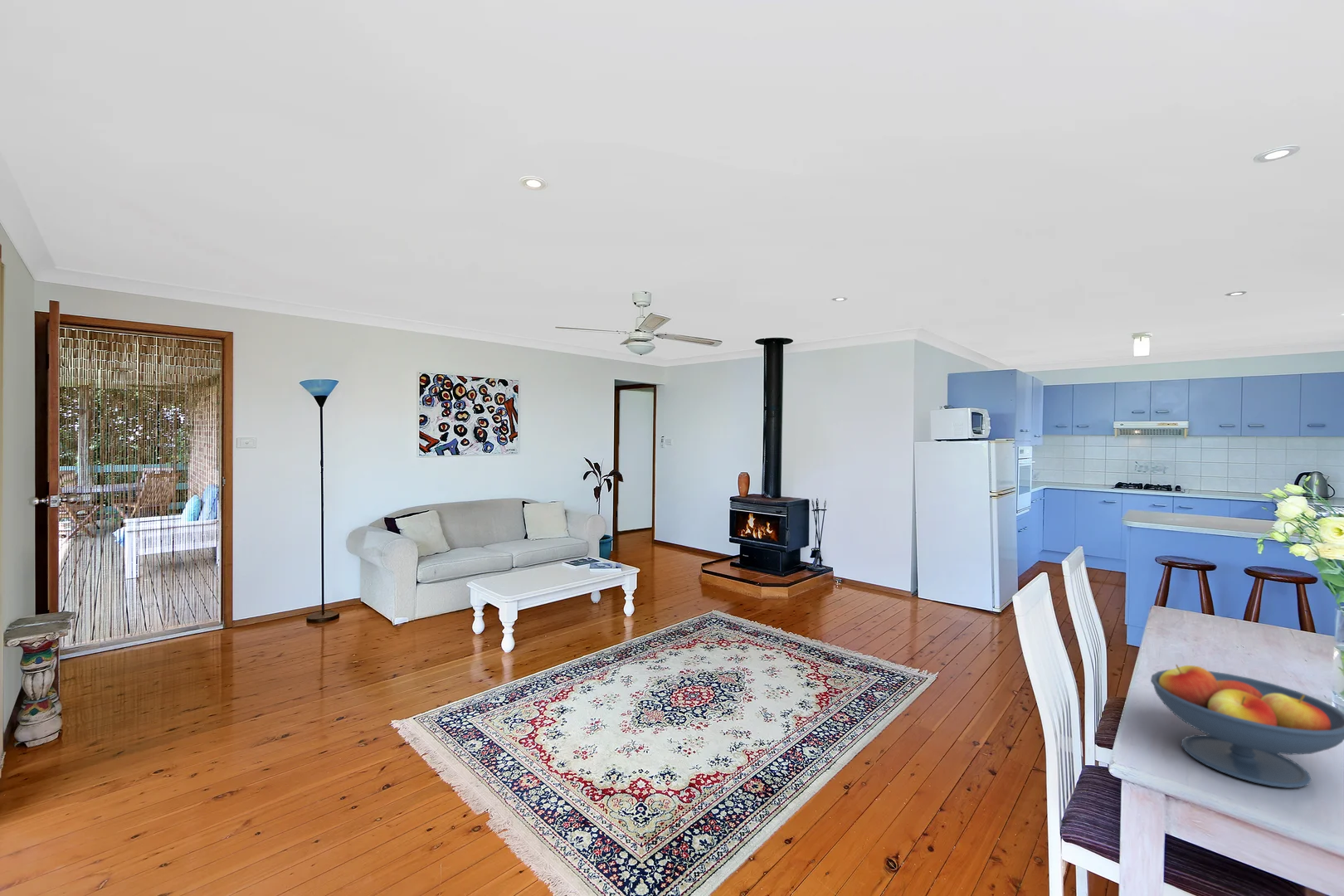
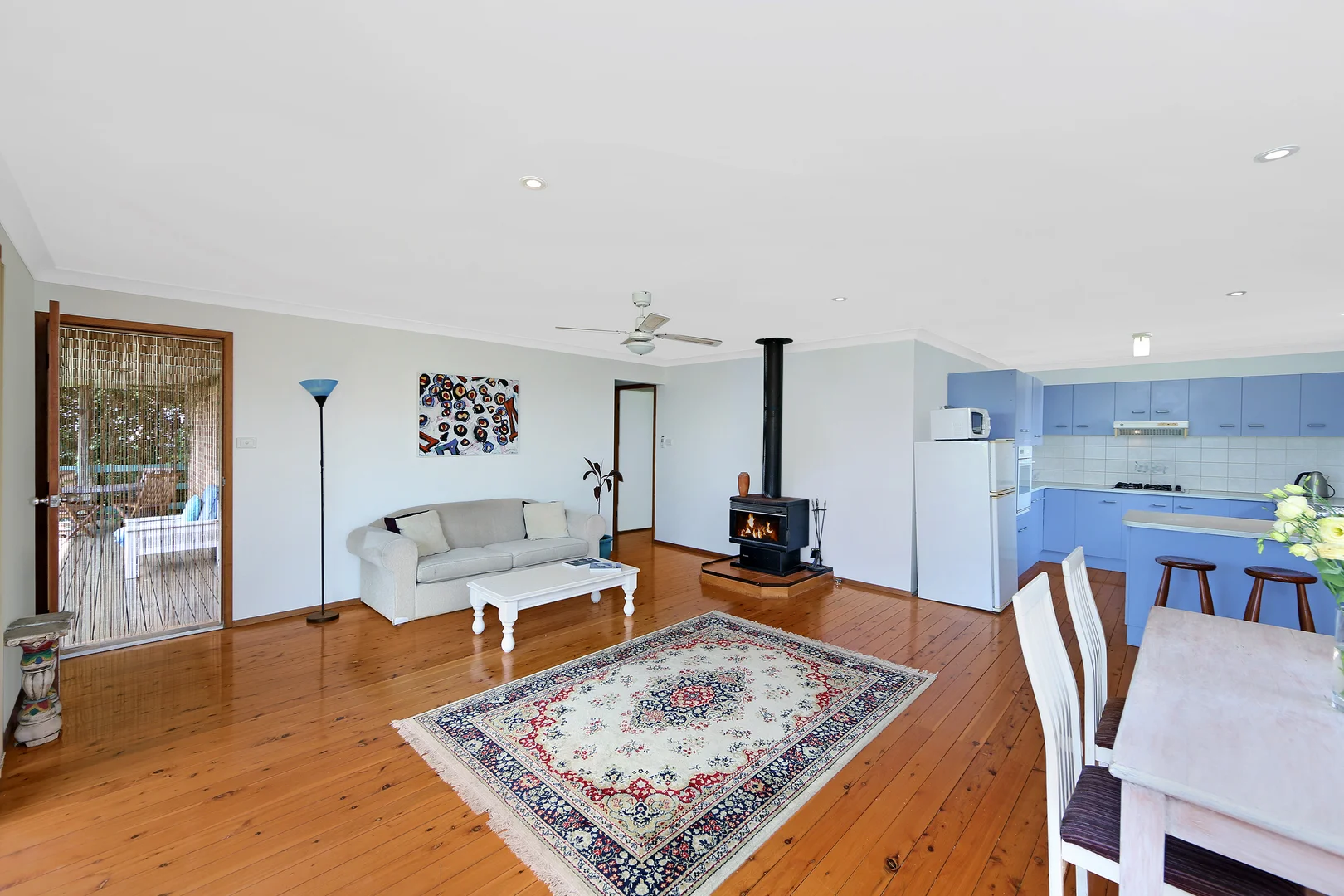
- fruit bowl (1243, 717)
